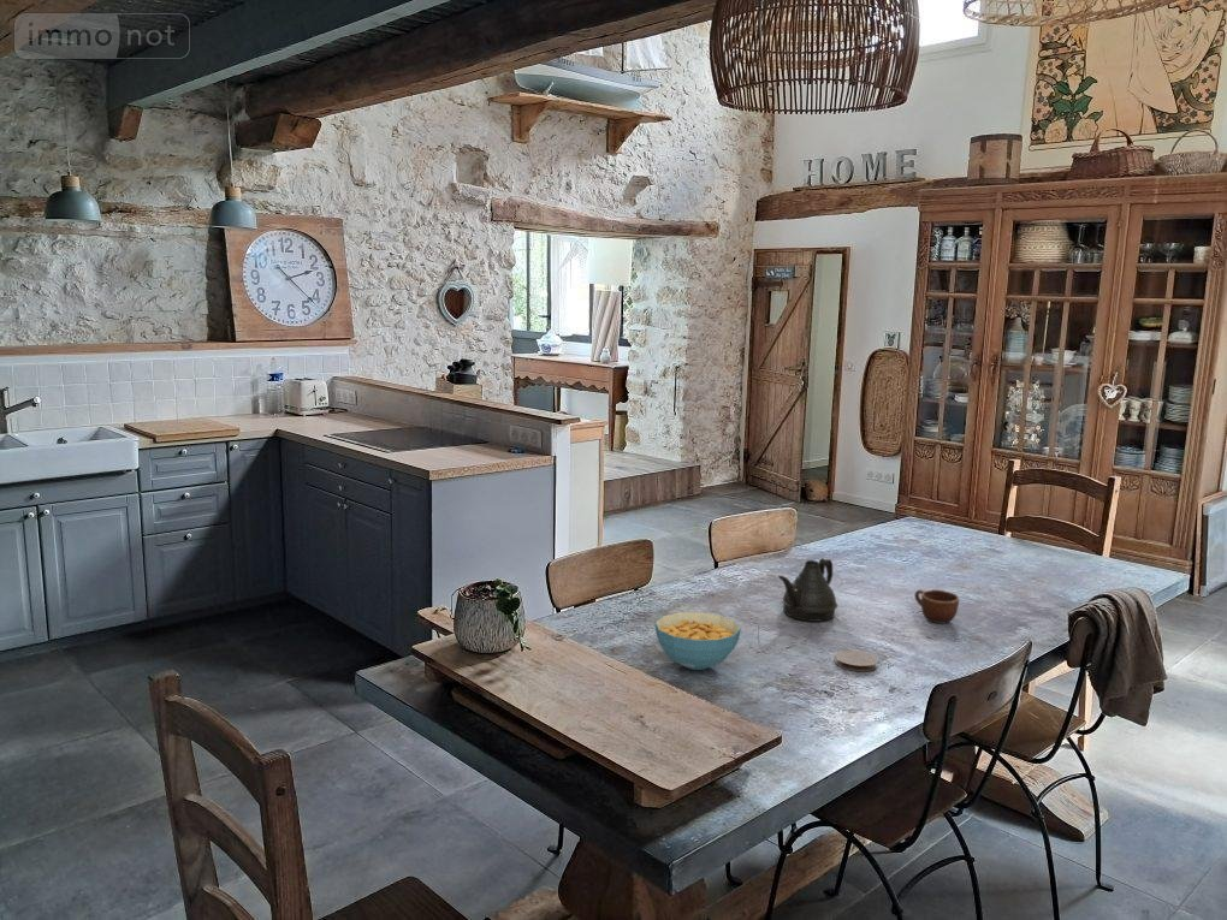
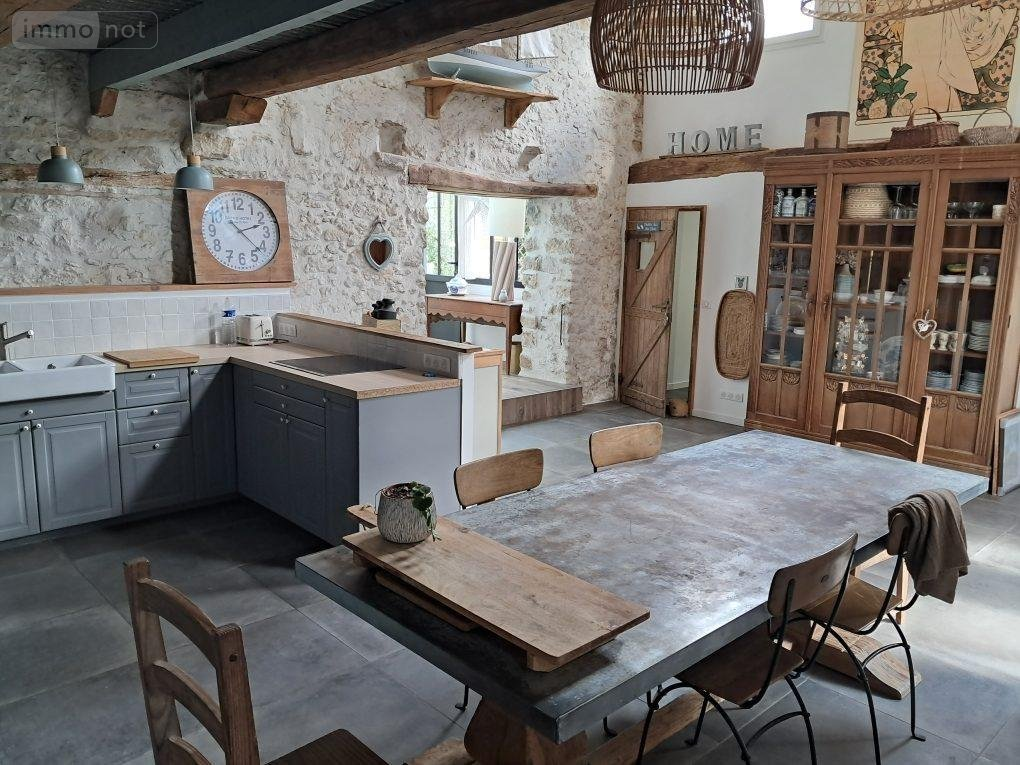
- coaster (855, 660)
- cereal bowl (697, 645)
- mug (935, 606)
- teapot (802, 589)
